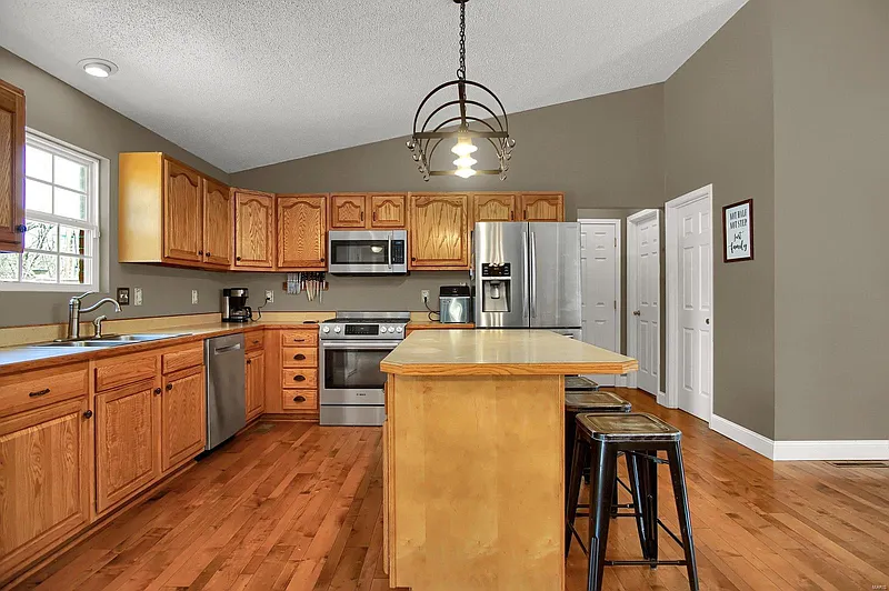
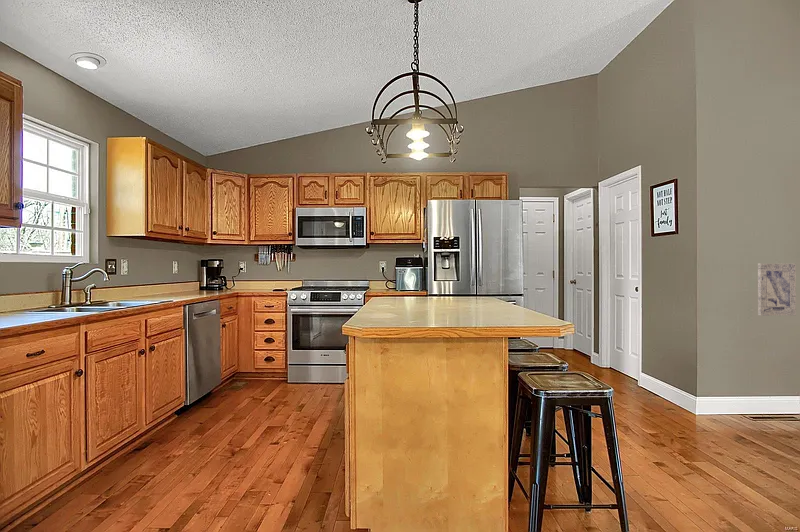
+ wall art (776, 289)
